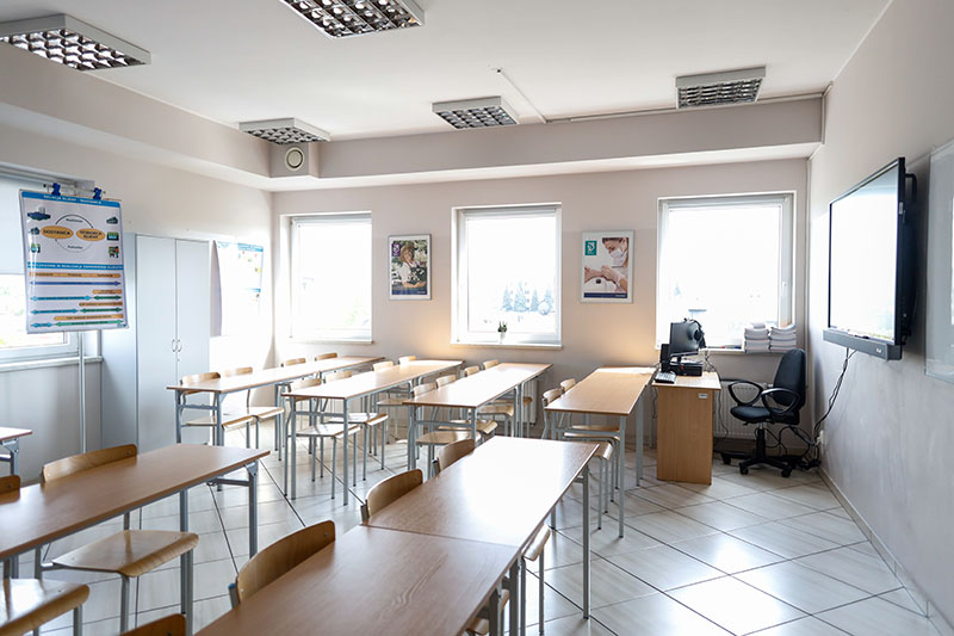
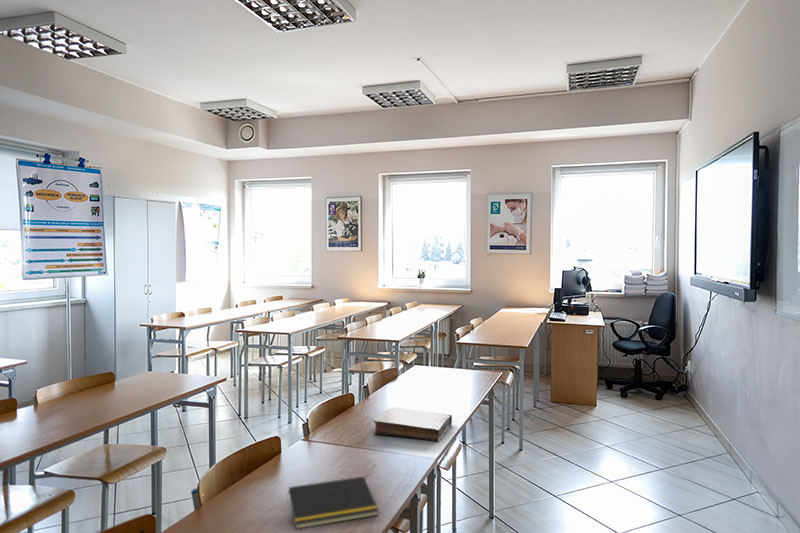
+ book (413, 422)
+ notepad (332, 500)
